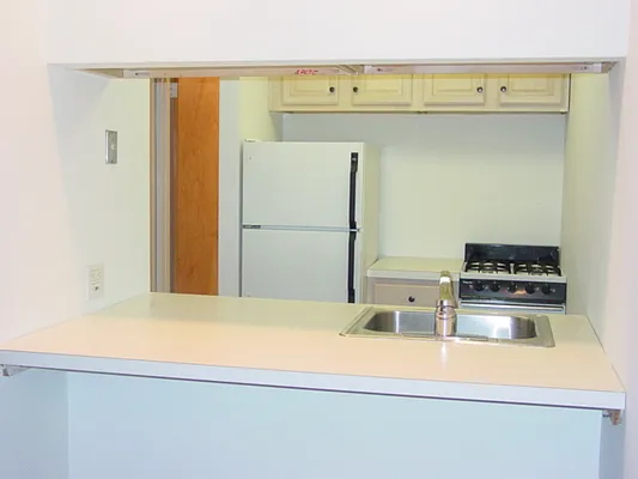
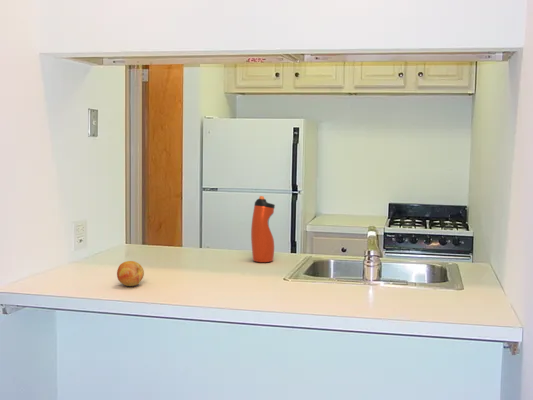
+ water bottle (263, 228)
+ fruit (130, 273)
